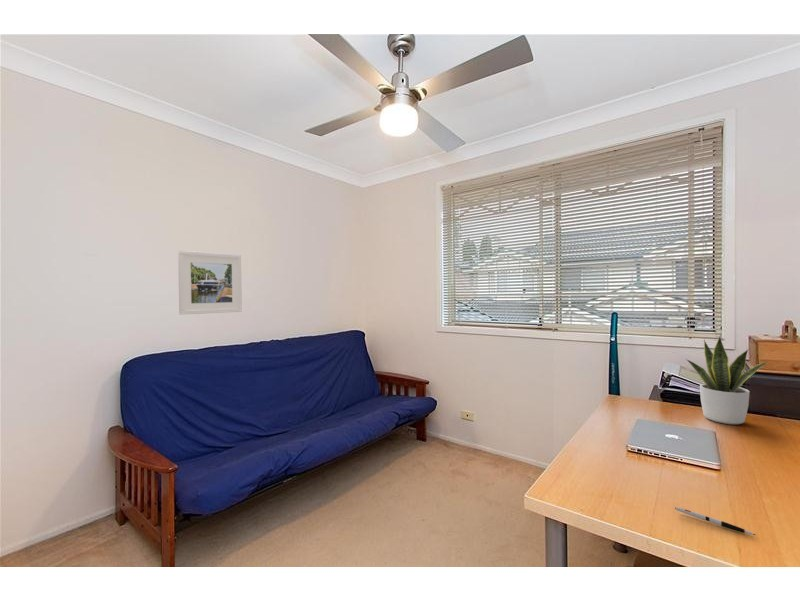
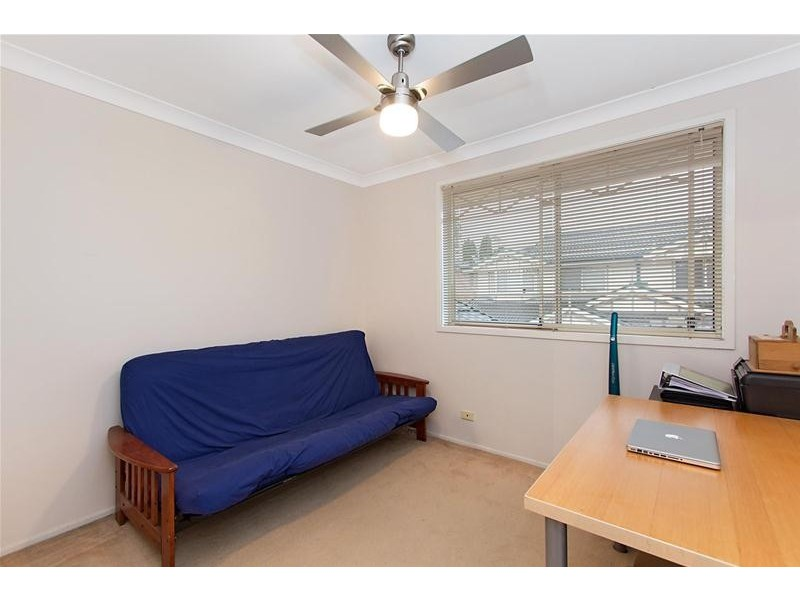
- potted plant (725, 377)
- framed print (211, 283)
- pen (713, 520)
